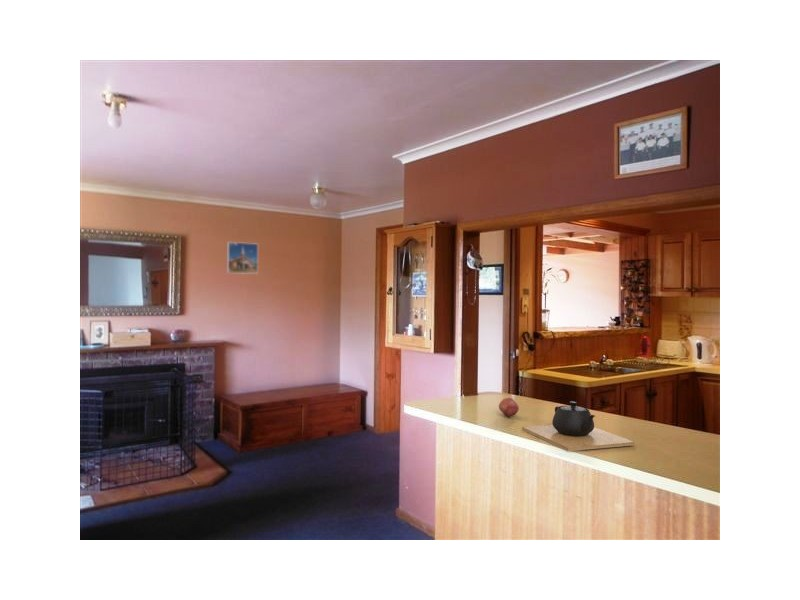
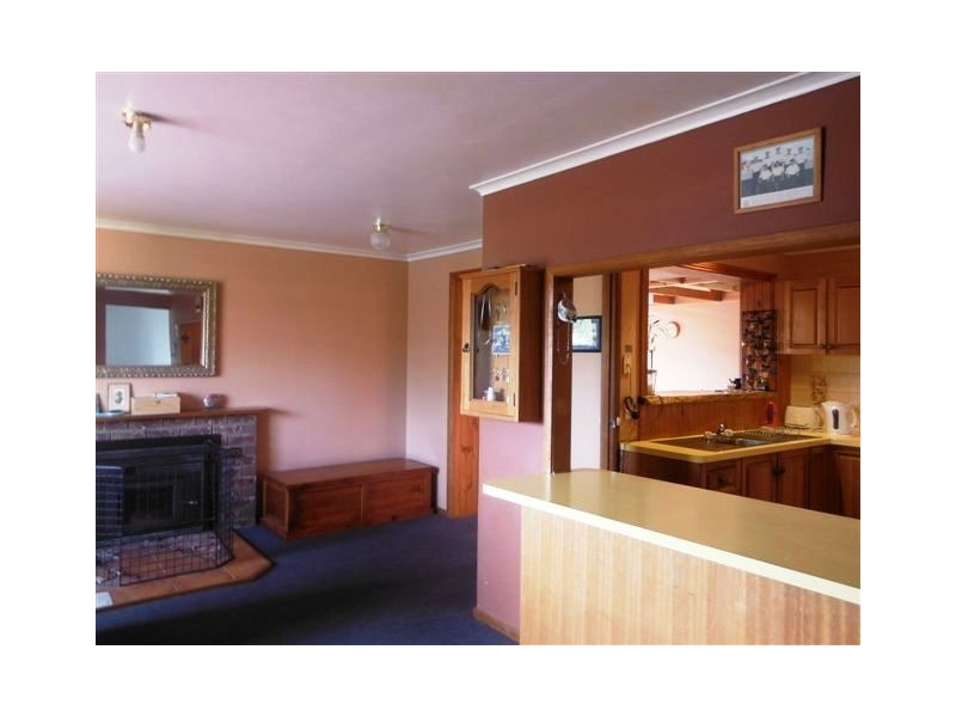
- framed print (242, 258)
- teapot (575, 419)
- fruit (508, 407)
